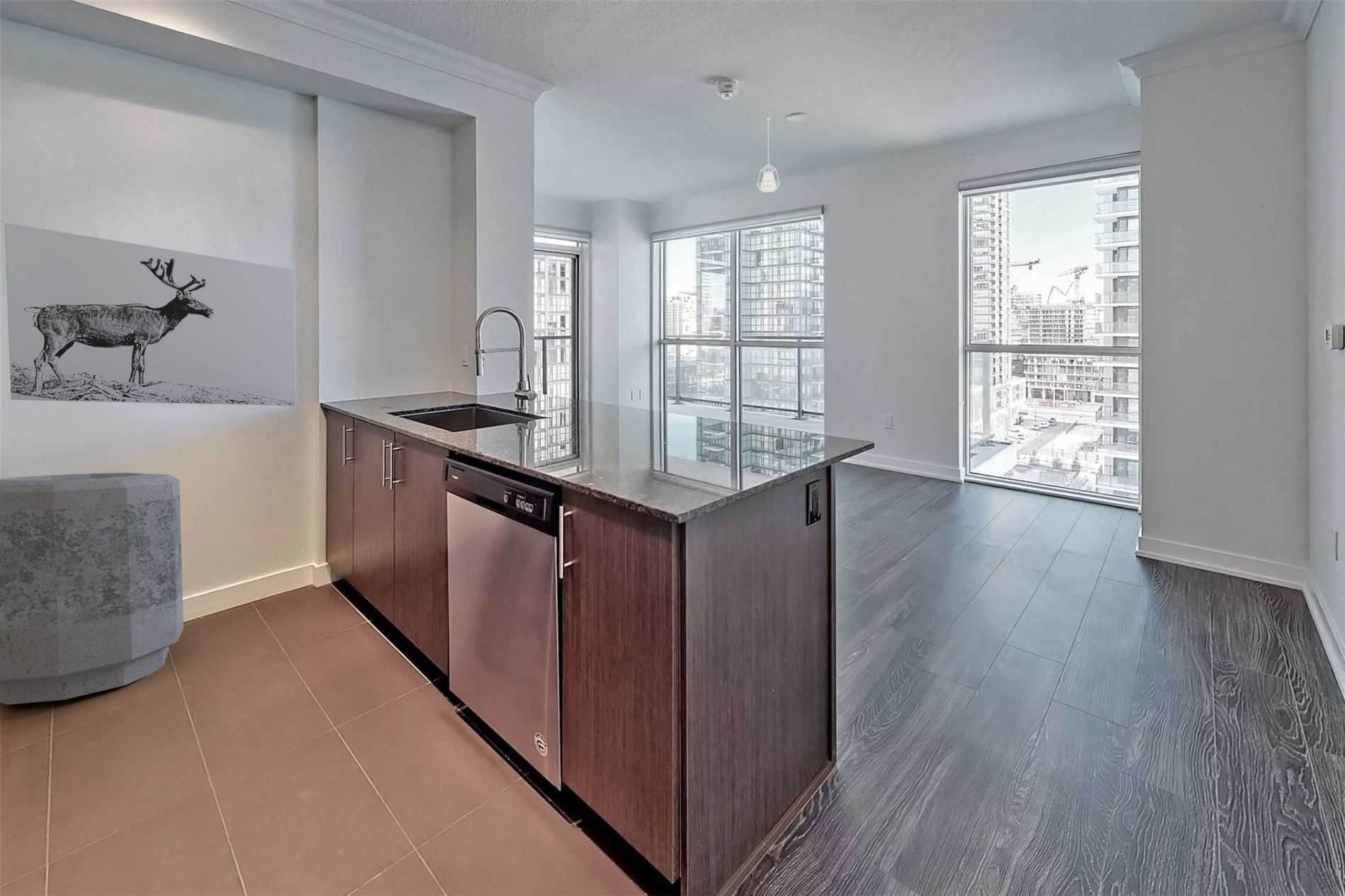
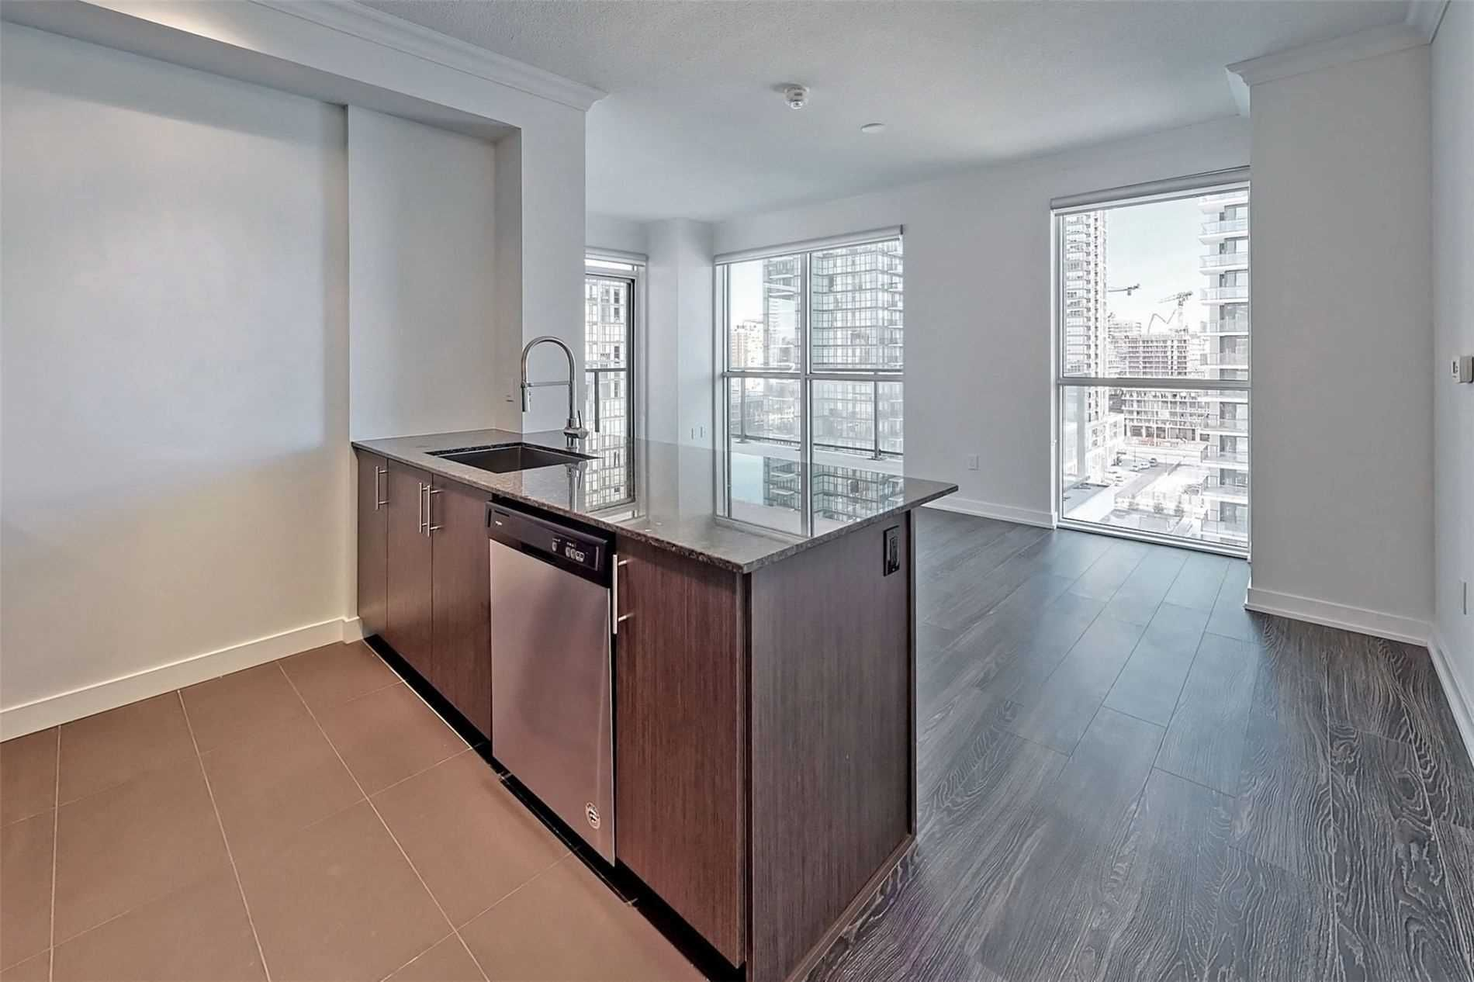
- trash can (80, 576)
- pendant lamp (768, 154)
- wall art (169, 326)
